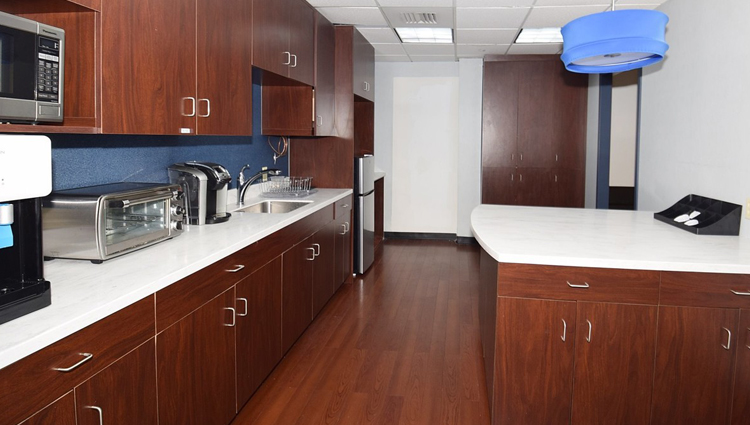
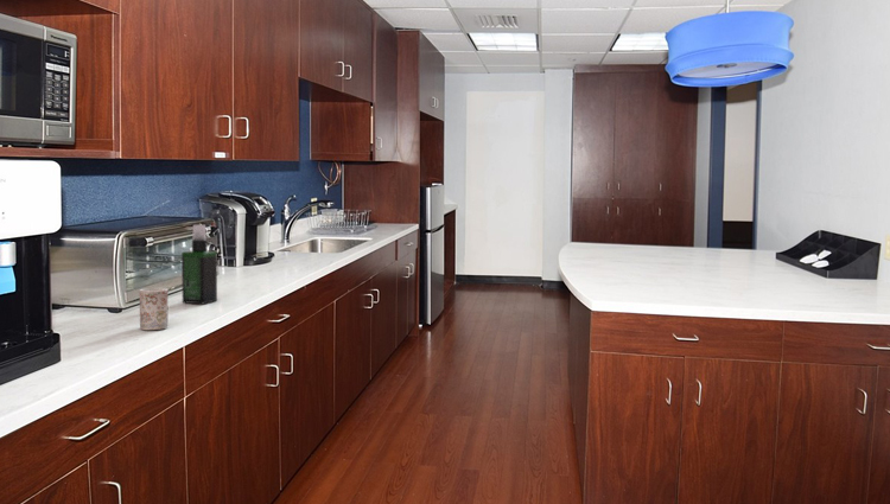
+ spray bottle (199, 263)
+ mug (154, 307)
